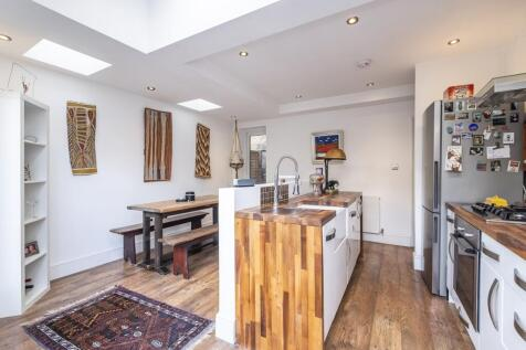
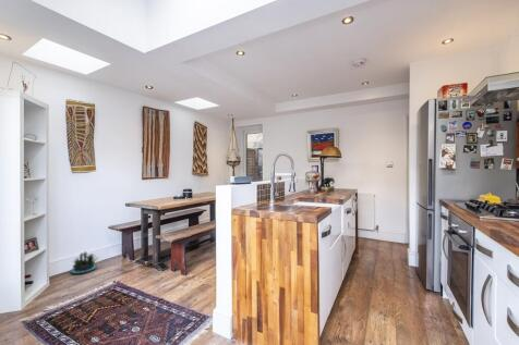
+ potted plant (86, 261)
